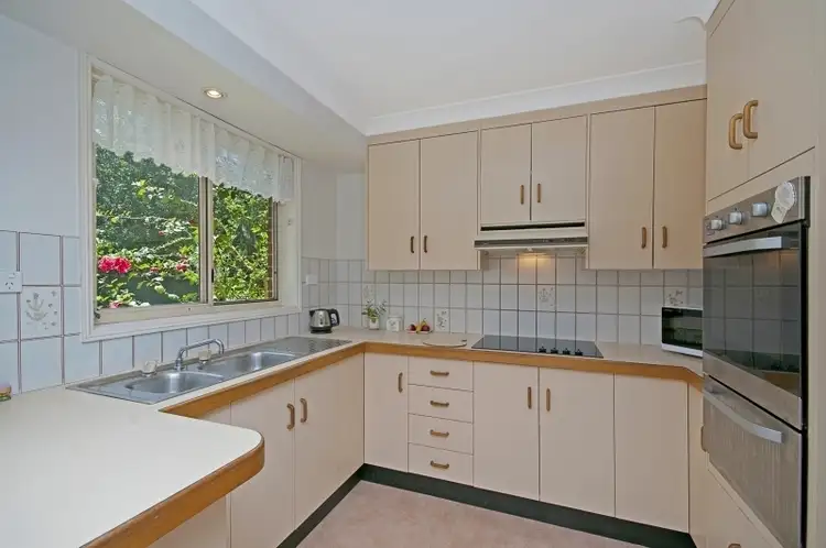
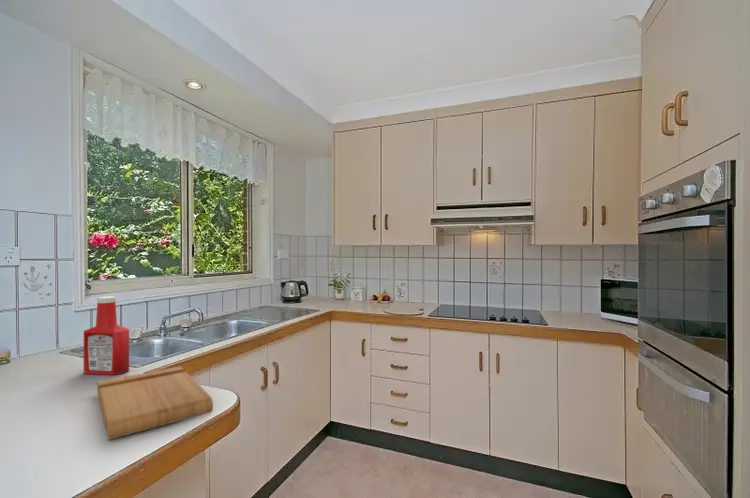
+ cutting board (151, 396)
+ soap bottle (106, 334)
